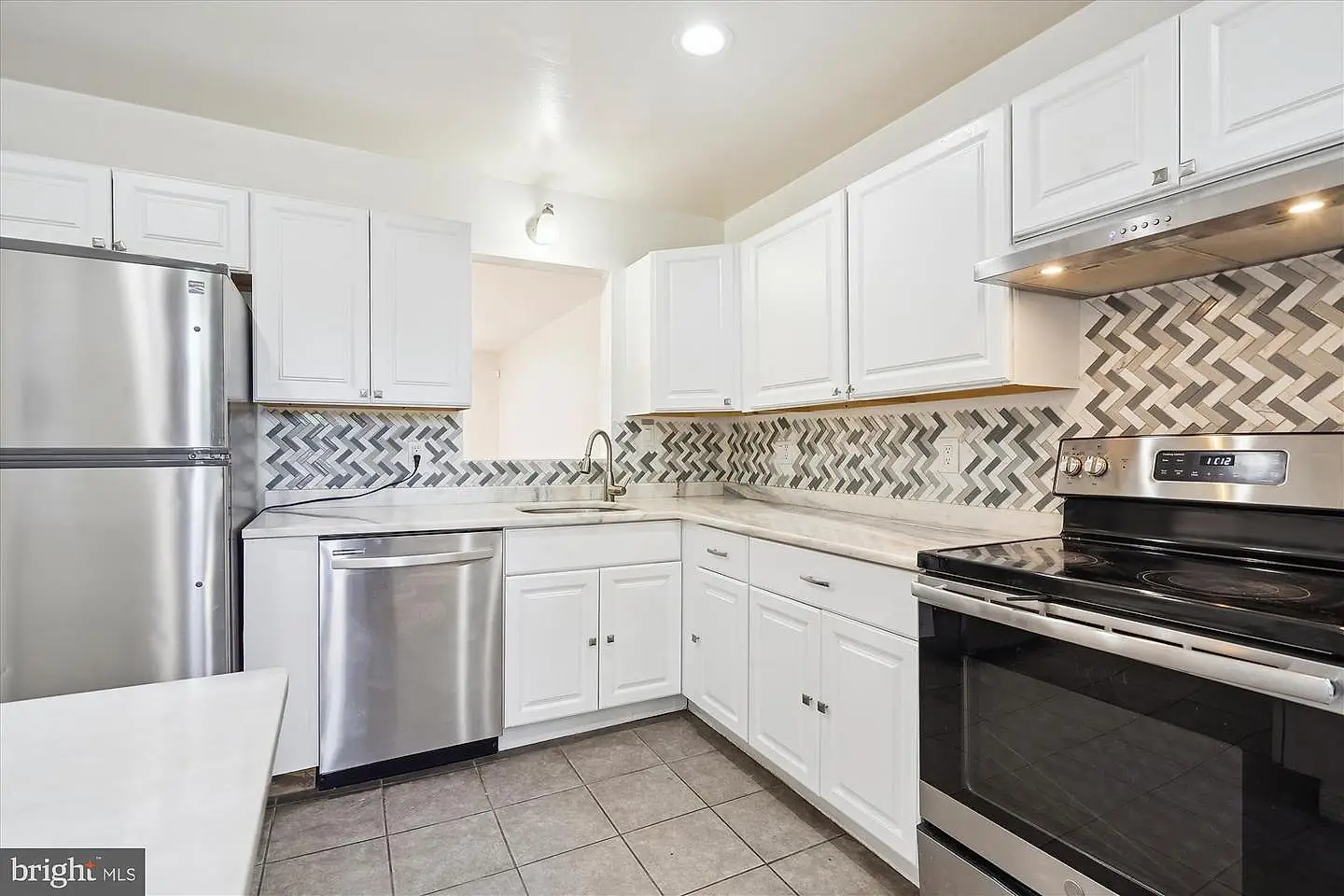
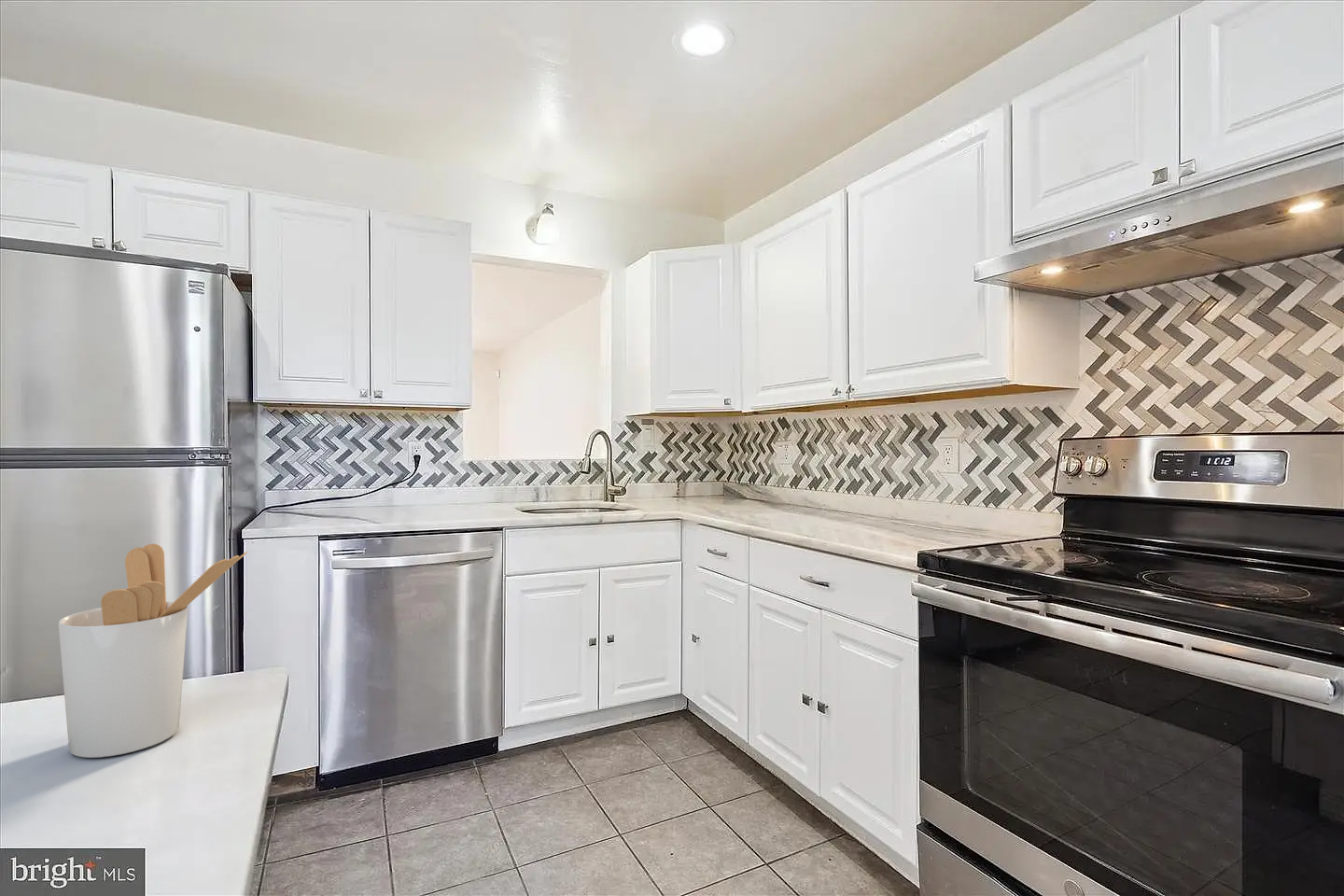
+ utensil holder (159, 641)
